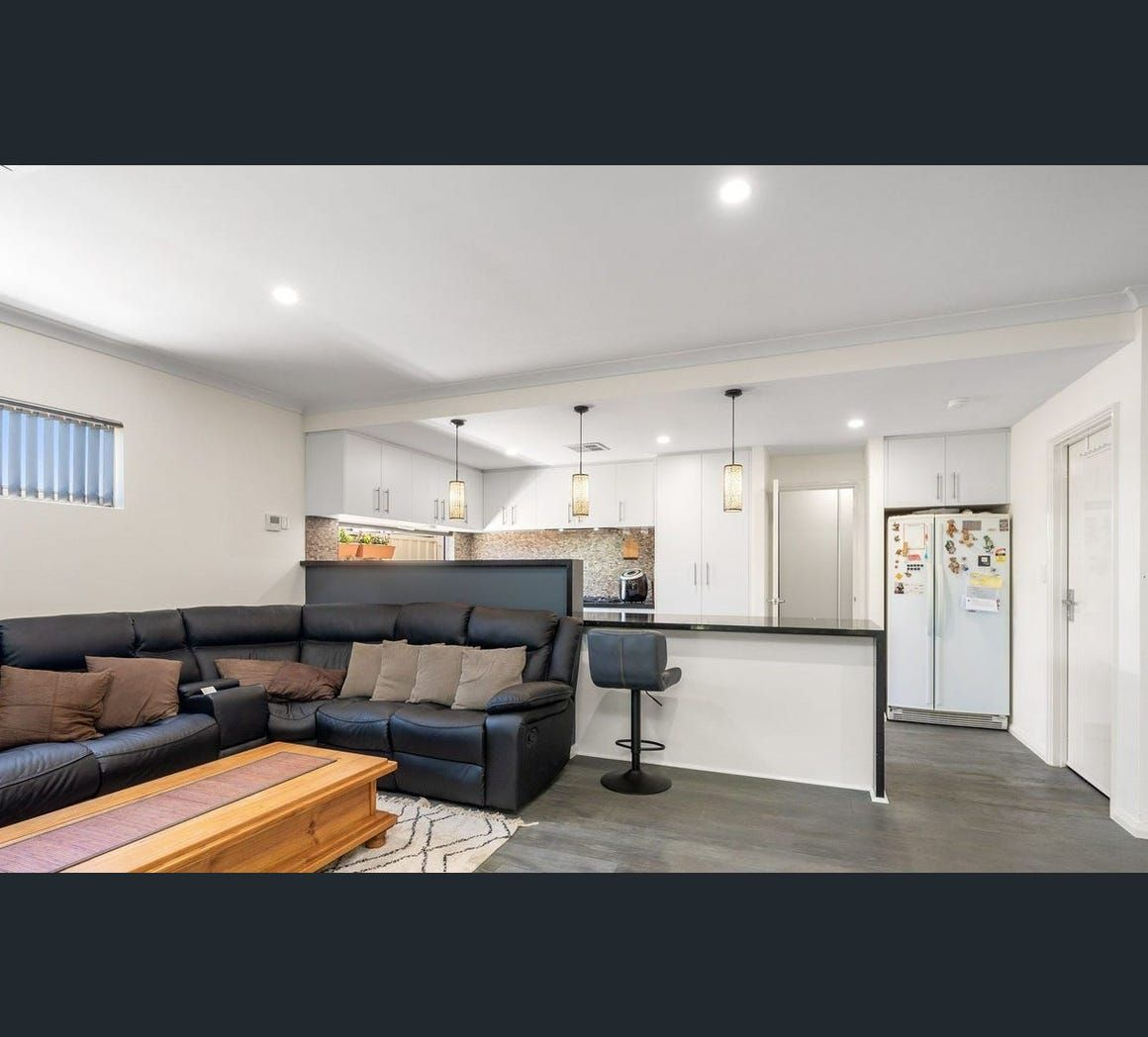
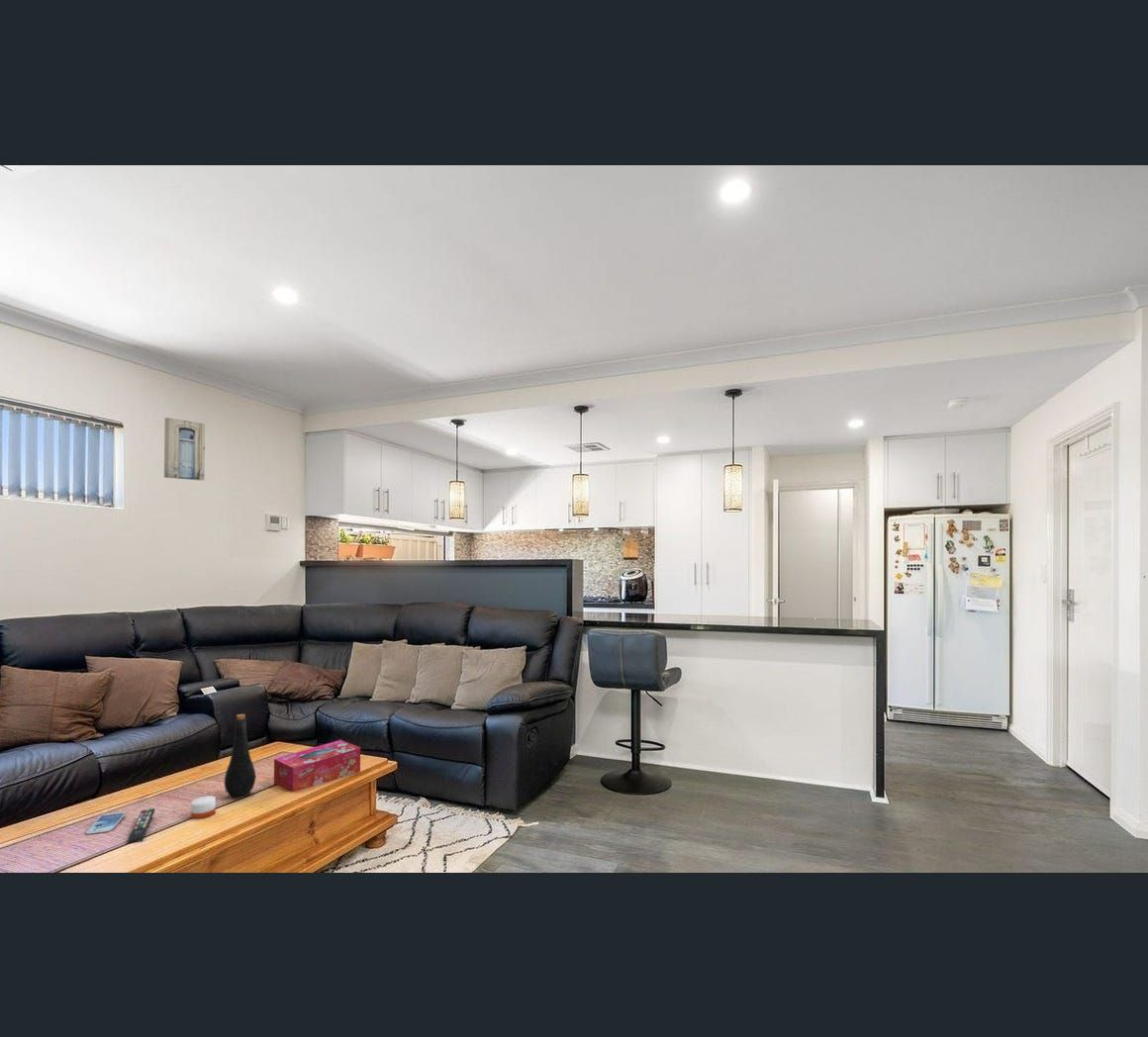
+ tissue box (318, 765)
+ wall art (185, 449)
+ remote control (142, 825)
+ smartphone (106, 823)
+ candle (203, 800)
+ bottle (239, 754)
